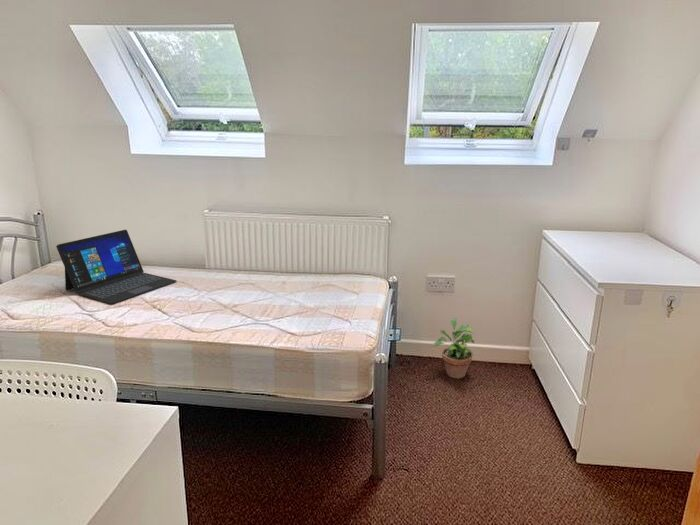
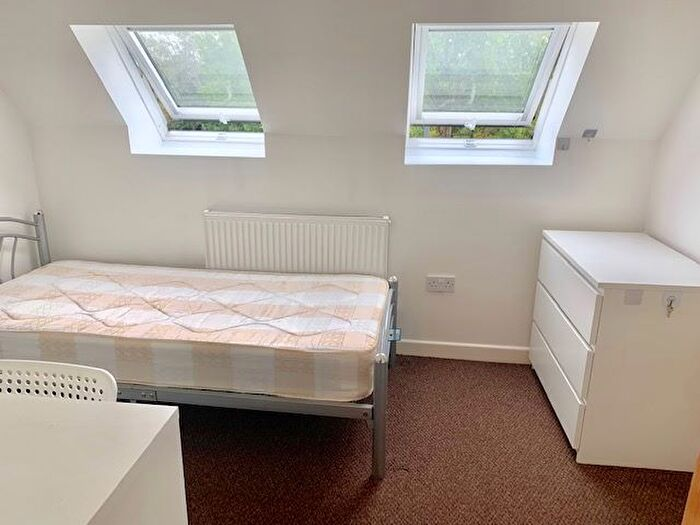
- potted plant (453, 347)
- laptop (119, 263)
